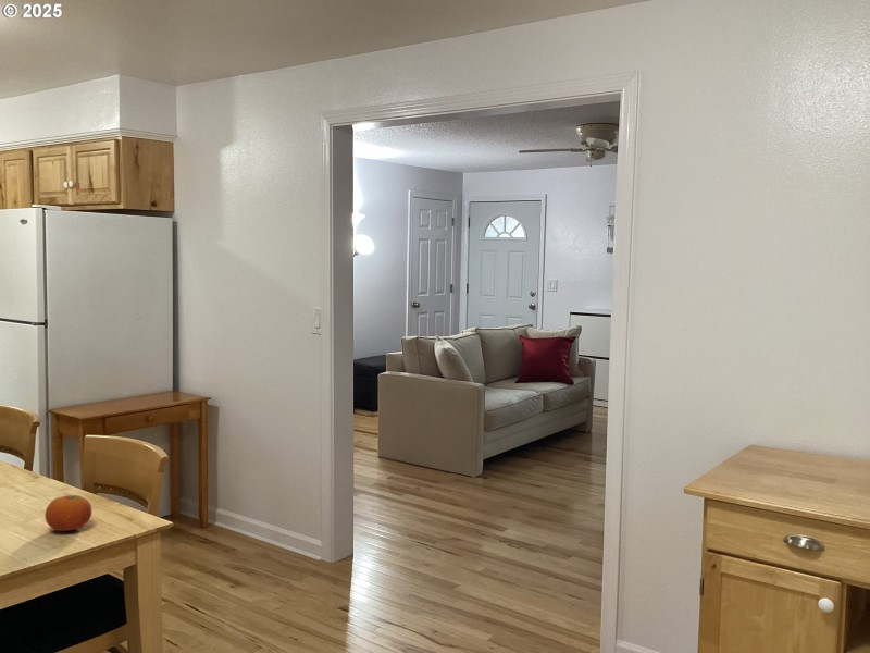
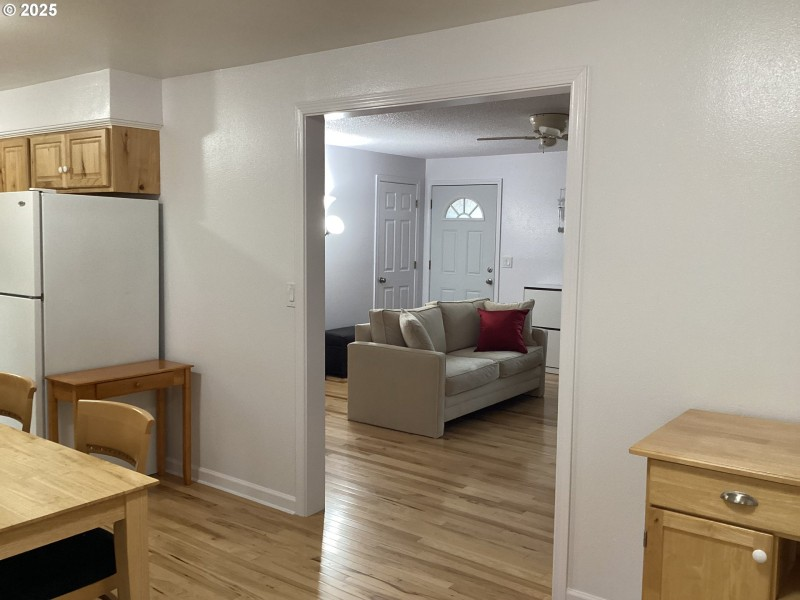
- fruit (69, 513)
